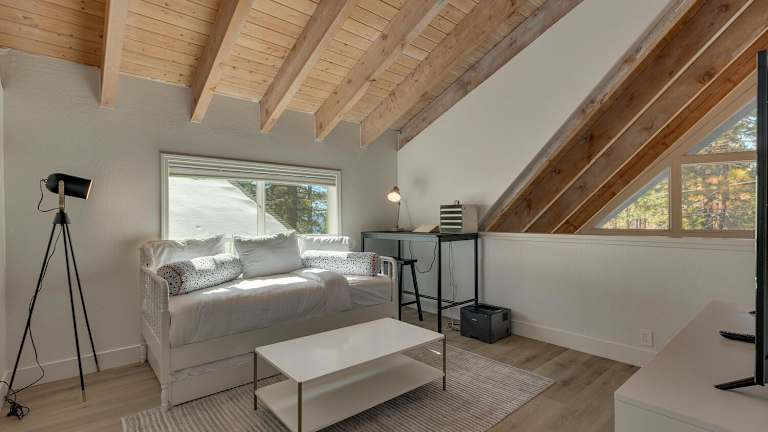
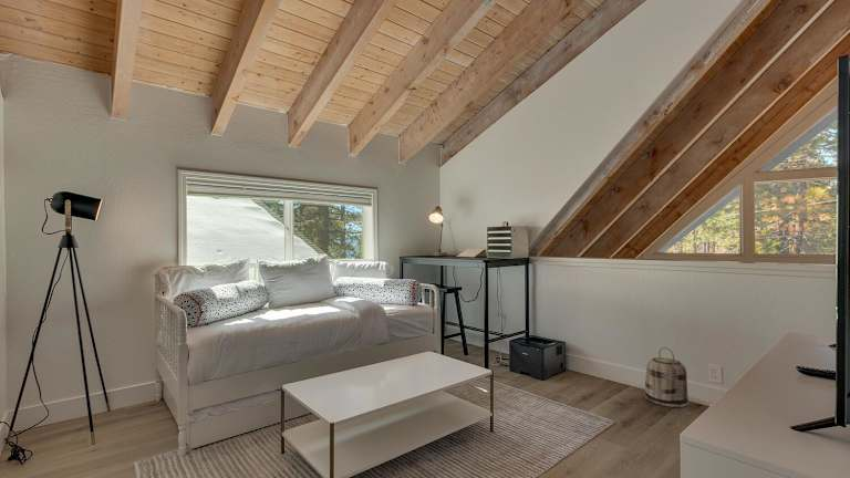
+ basket (665, 373)
